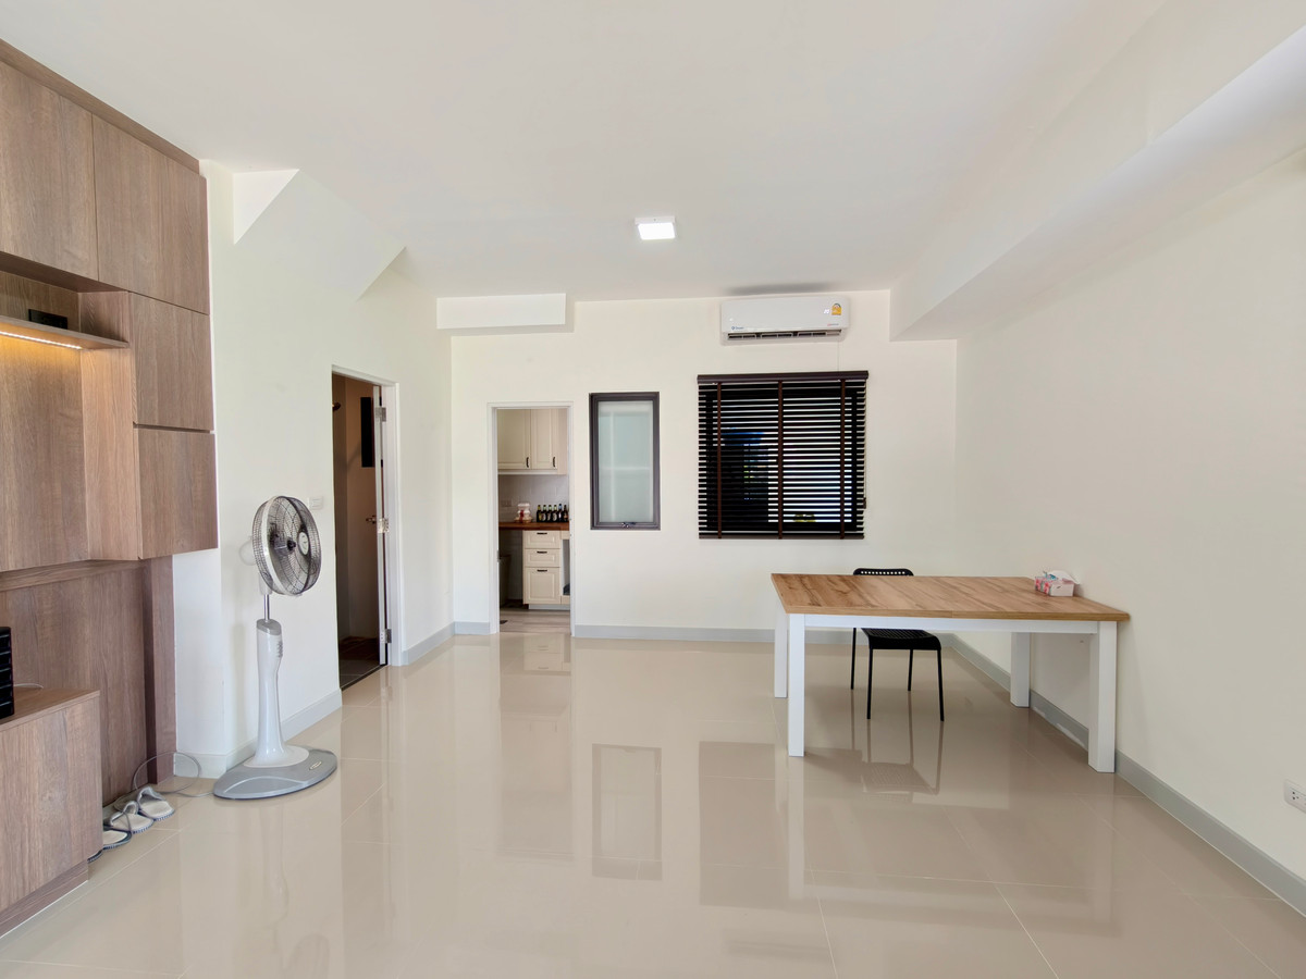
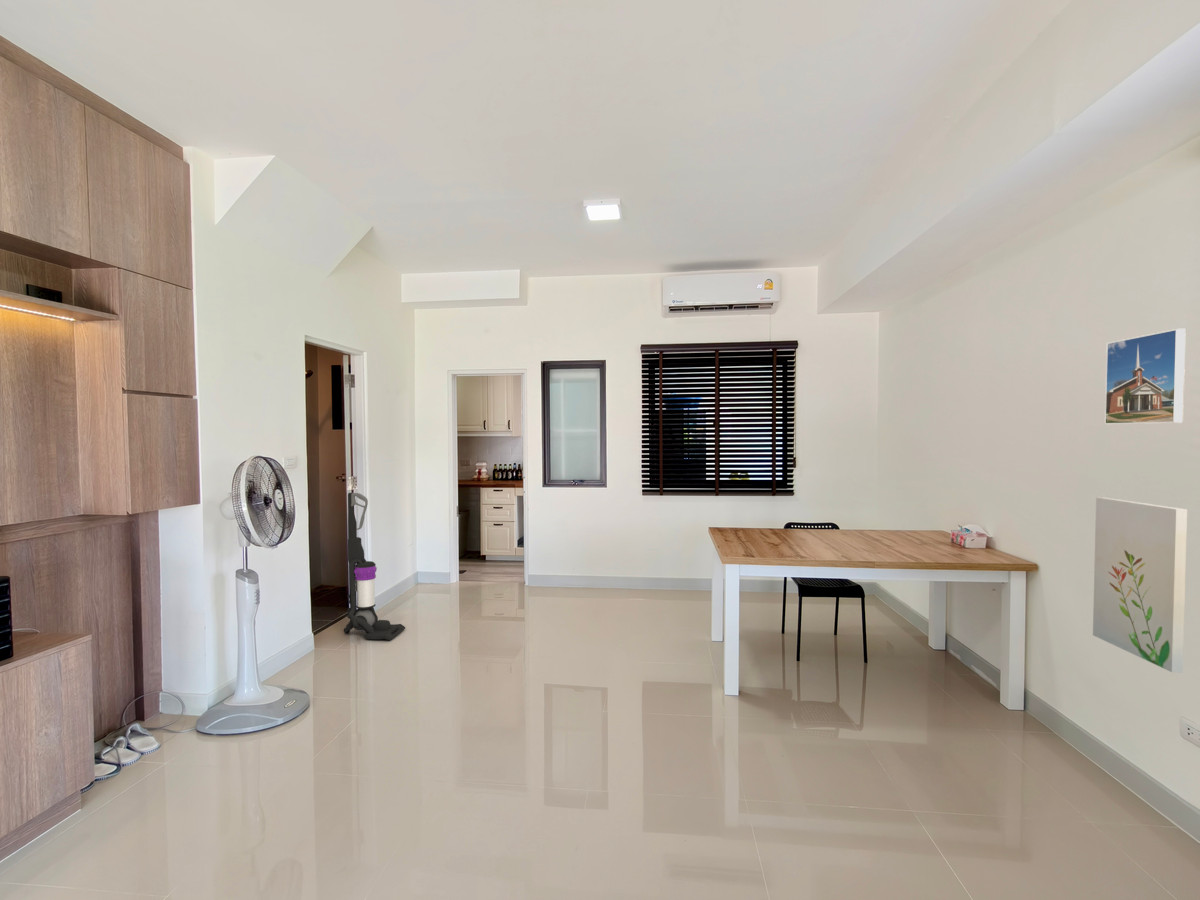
+ wall art (1135, 577)
+ vacuum cleaner (370, 563)
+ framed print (1142, 380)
